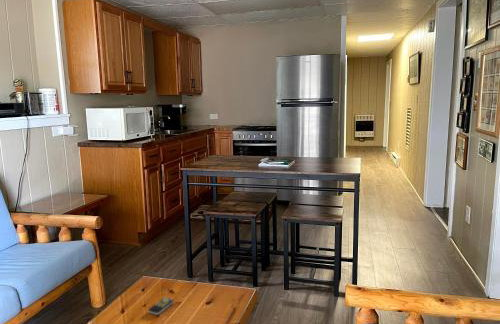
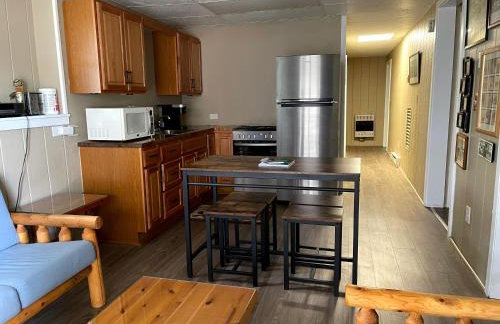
- remote control (161, 305)
